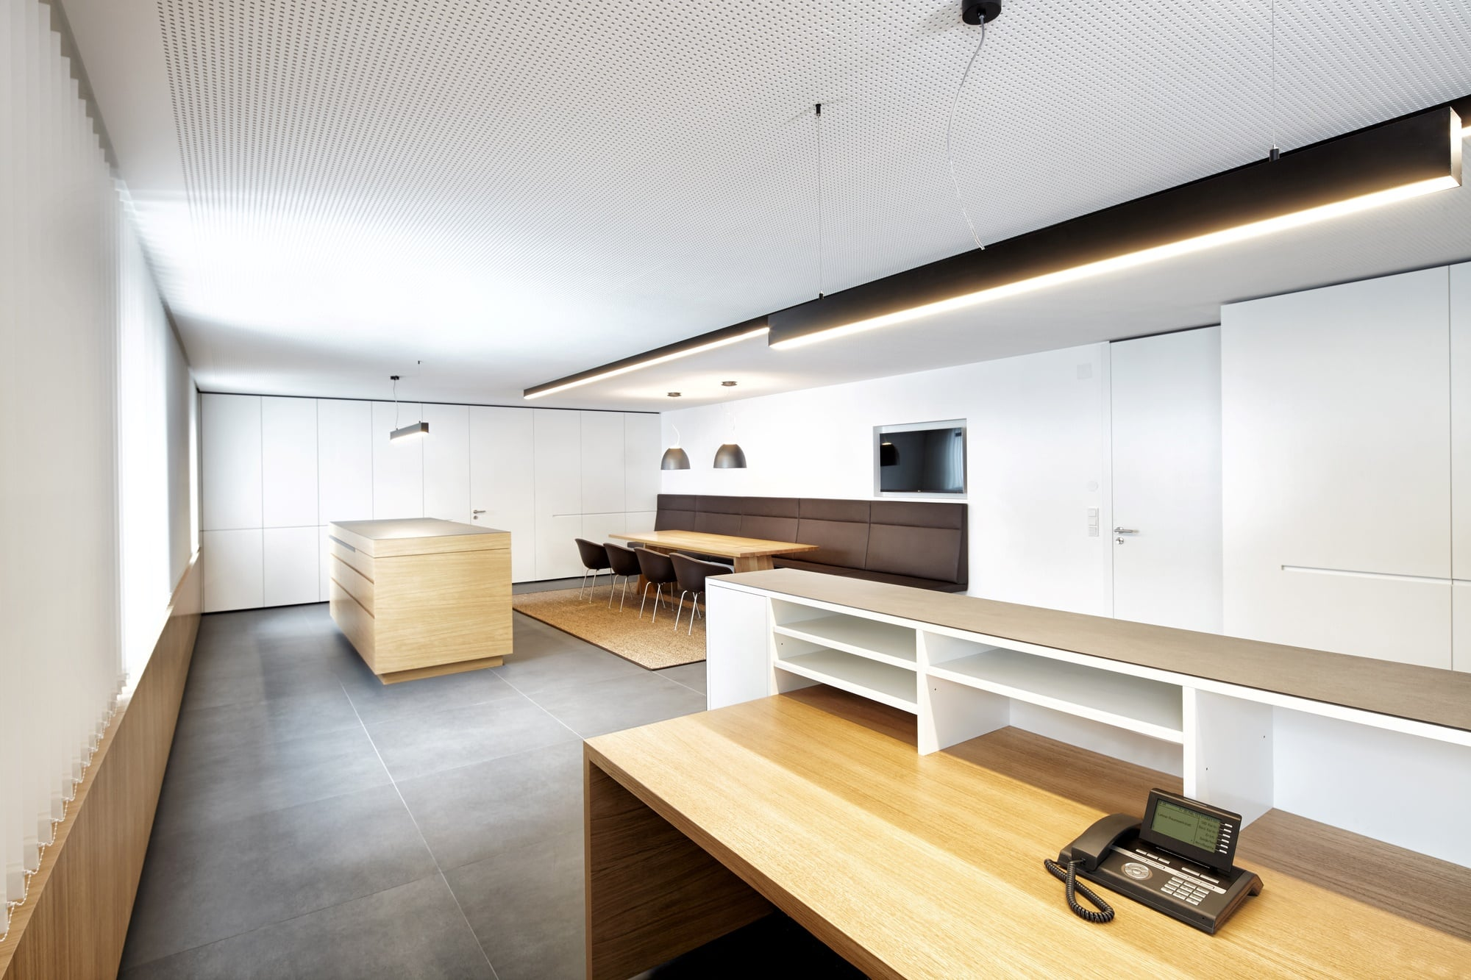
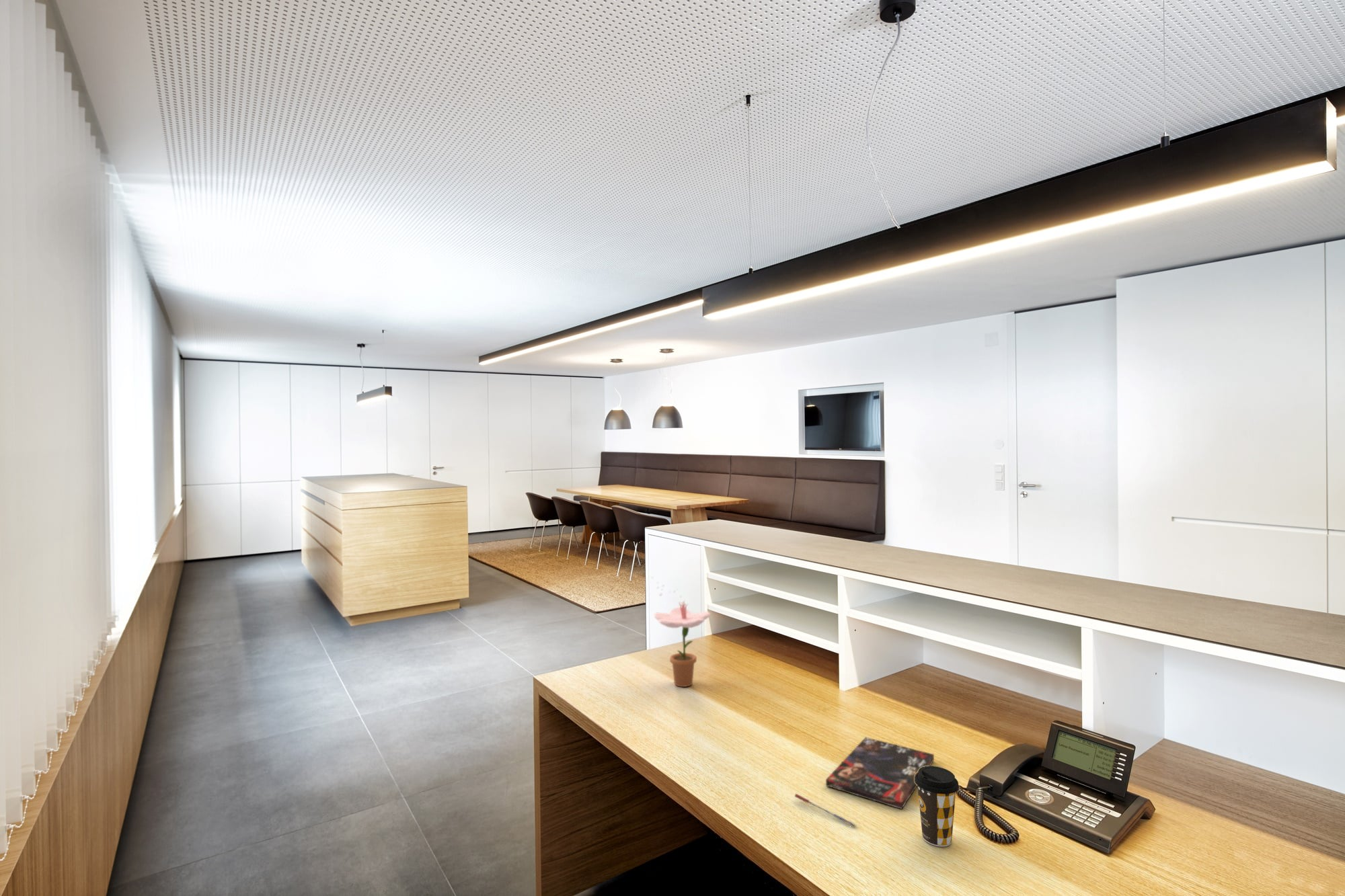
+ pen (824, 809)
+ coffee cup (936, 806)
+ flower (676, 627)
+ book (882, 769)
